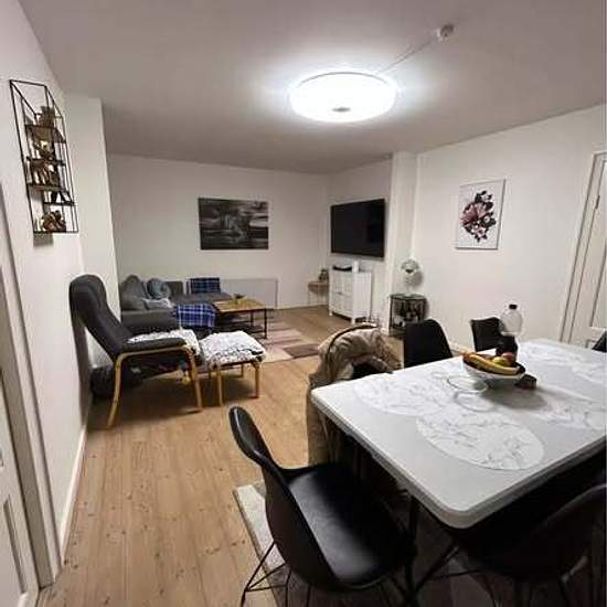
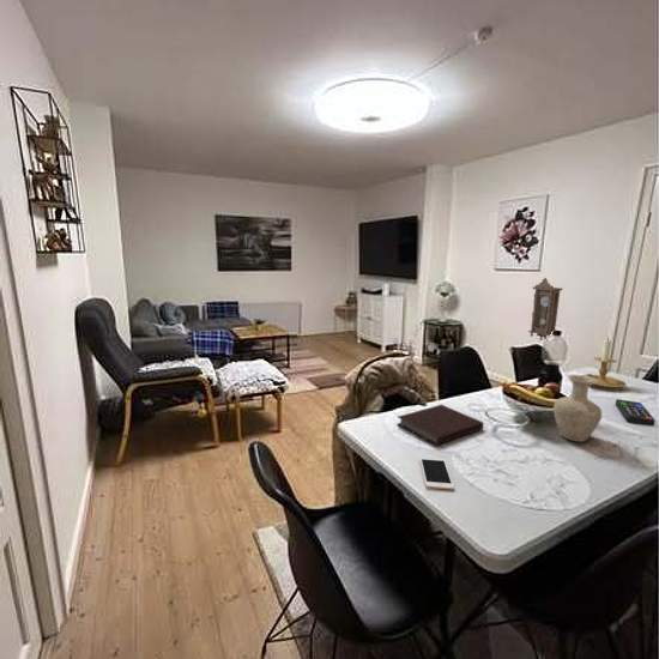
+ cell phone (435, 472)
+ notebook (439, 423)
+ remote control (634, 411)
+ candle holder (604, 361)
+ vase (576, 407)
+ pendulum clock (544, 309)
